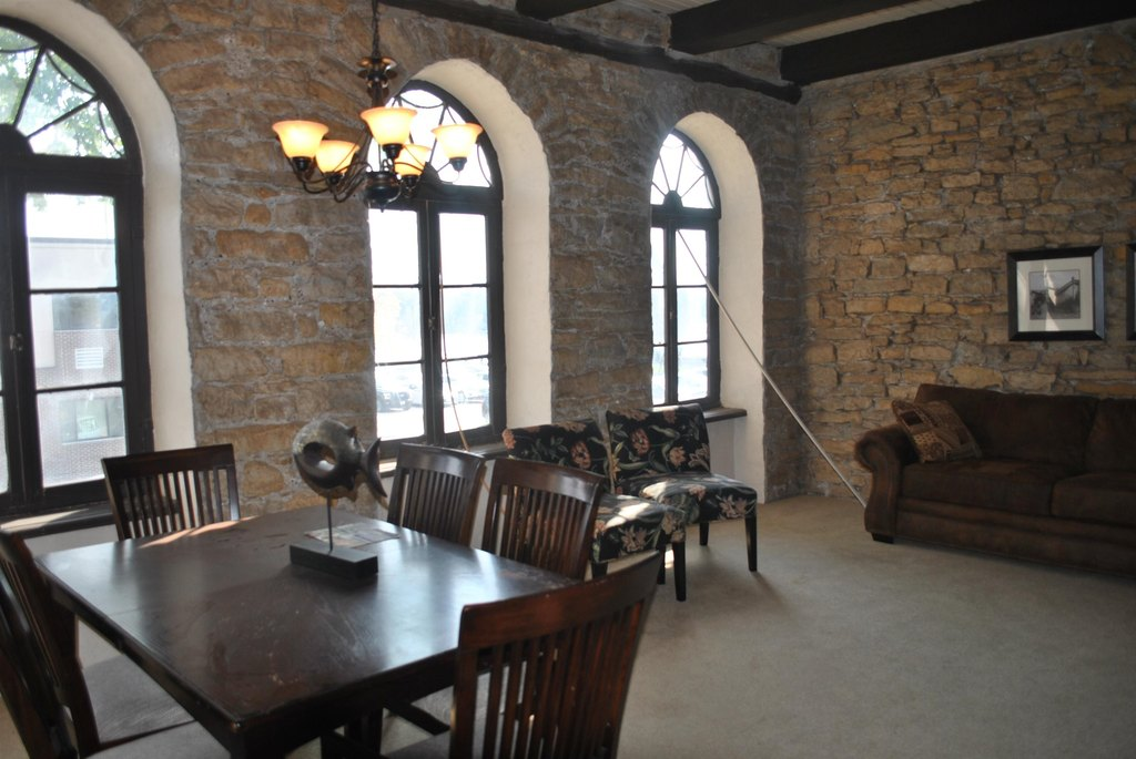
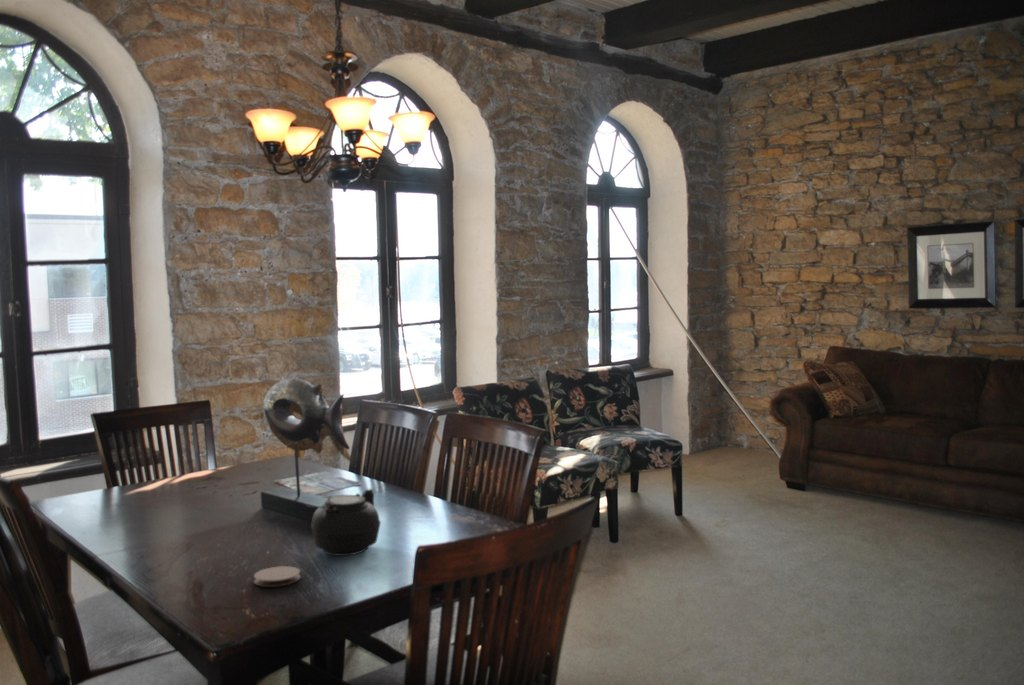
+ teapot (349, 522)
+ coaster (277, 576)
